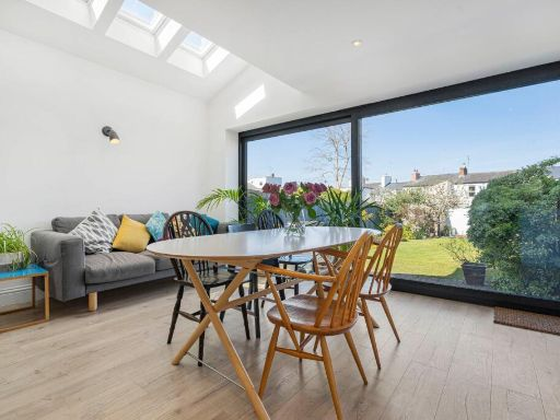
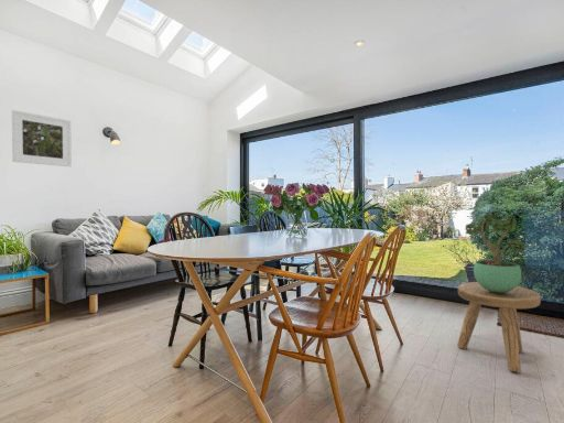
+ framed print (43, 140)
+ stool (501, 322)
+ potted plant (494, 251)
